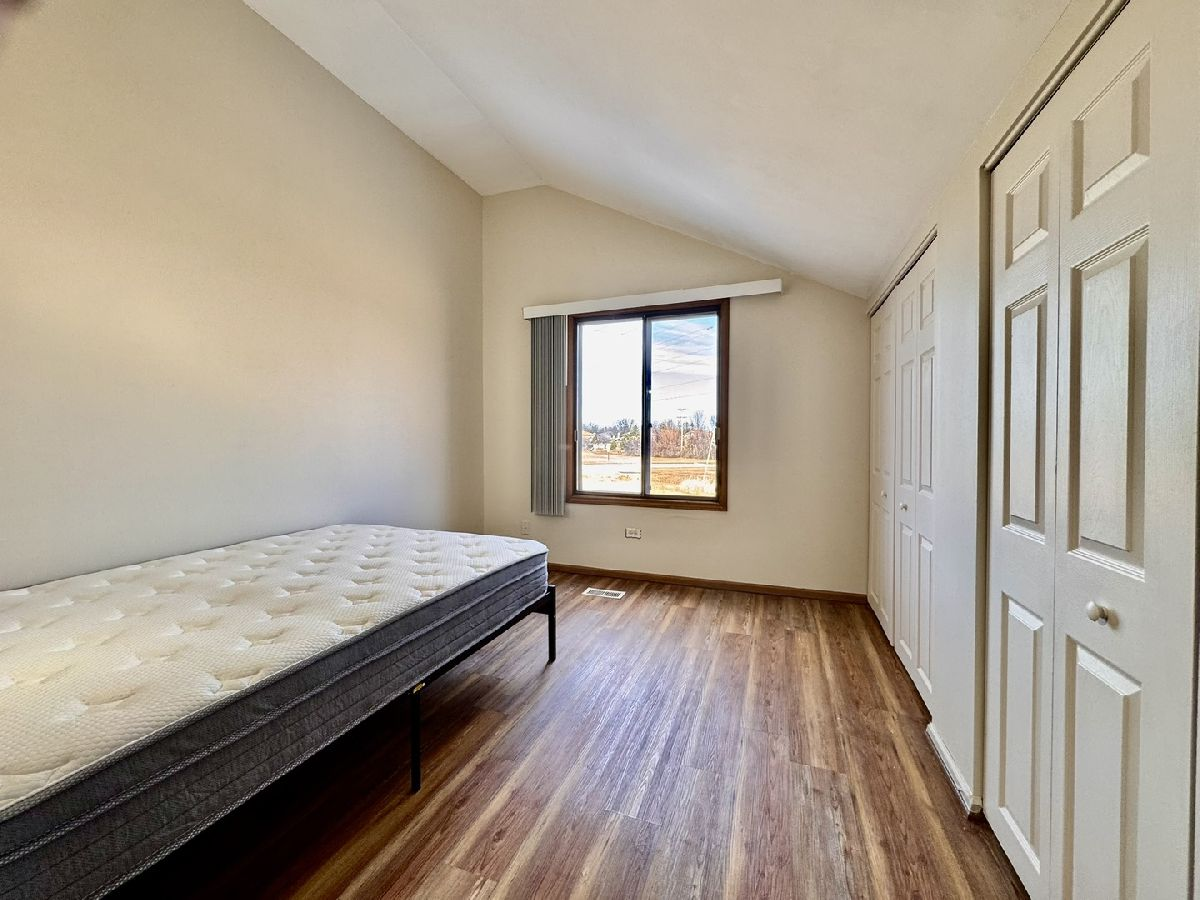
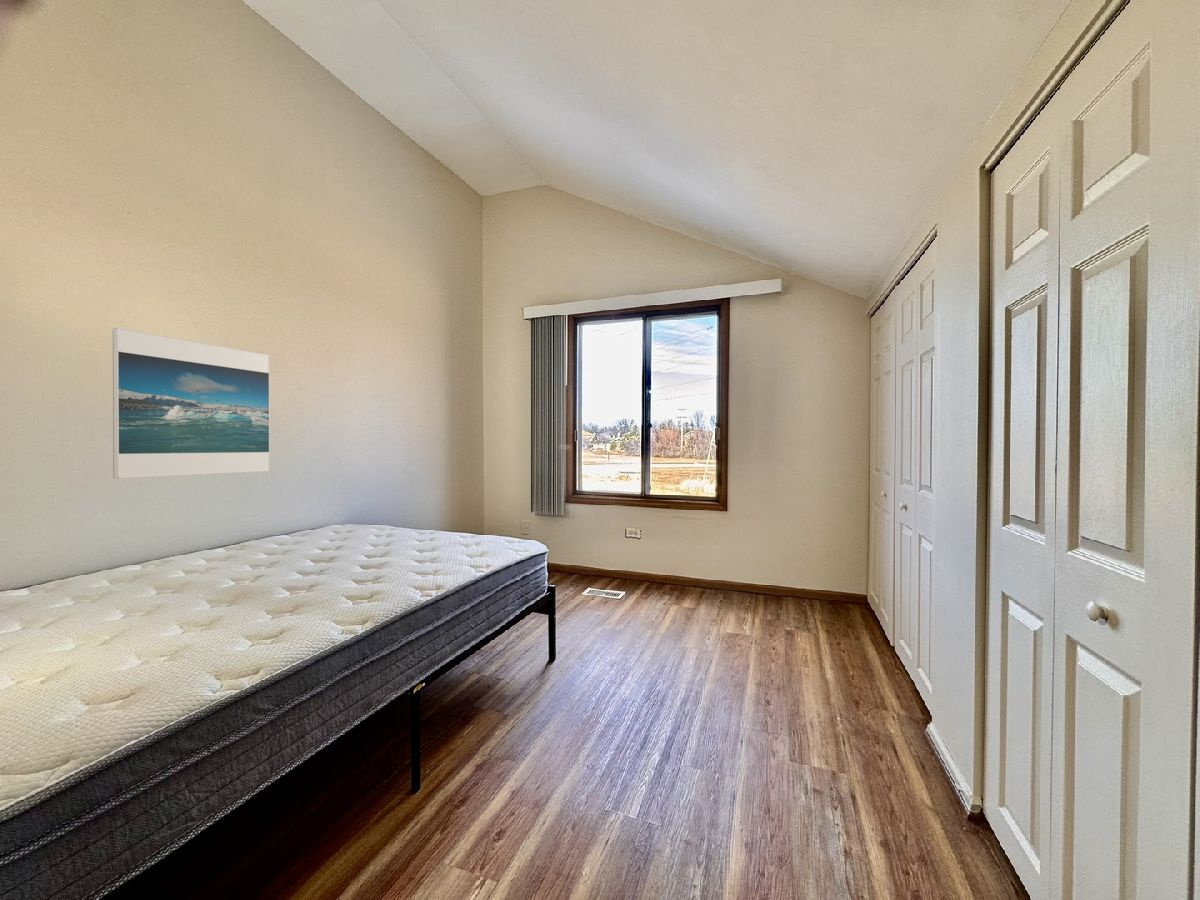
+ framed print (201, 408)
